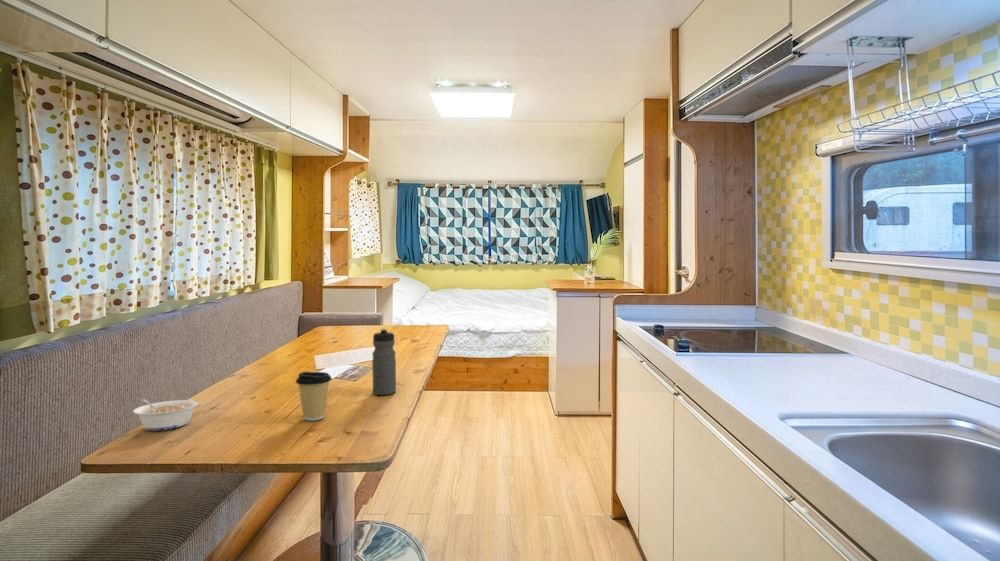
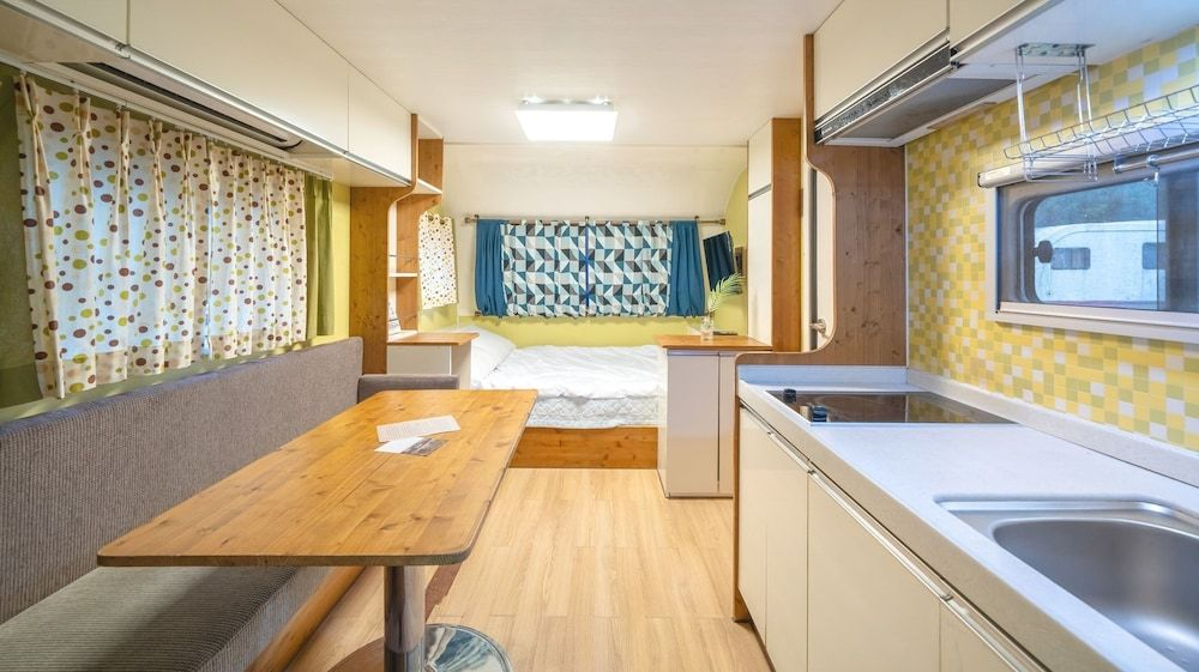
- water bottle (384, 360)
- legume (164, 414)
- coffee cup (314, 395)
